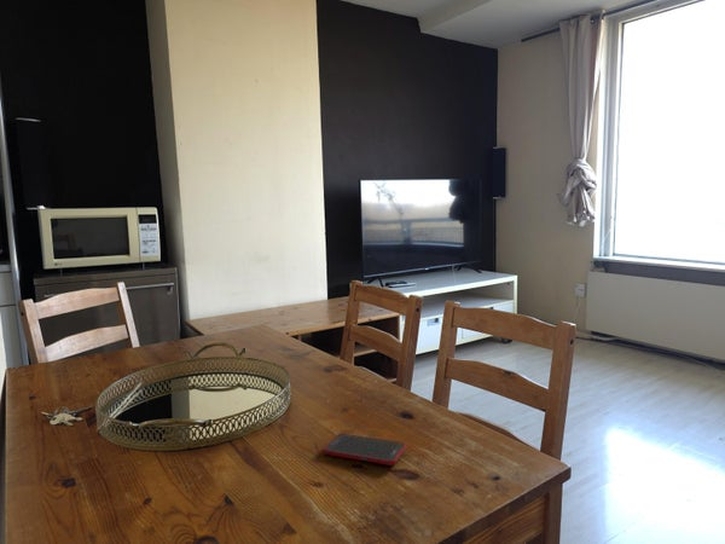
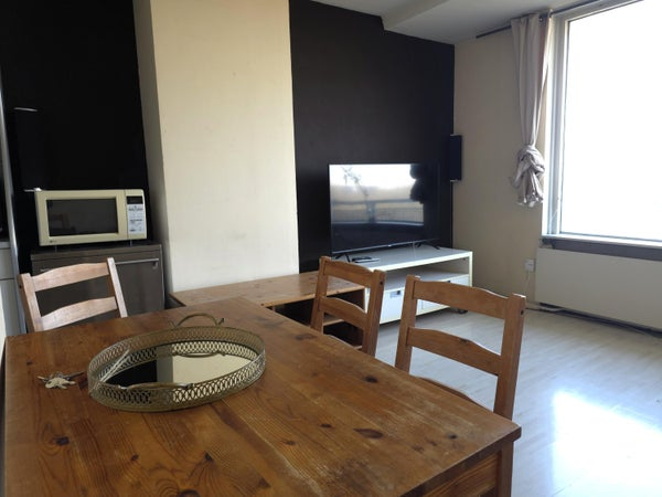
- cell phone (364, 448)
